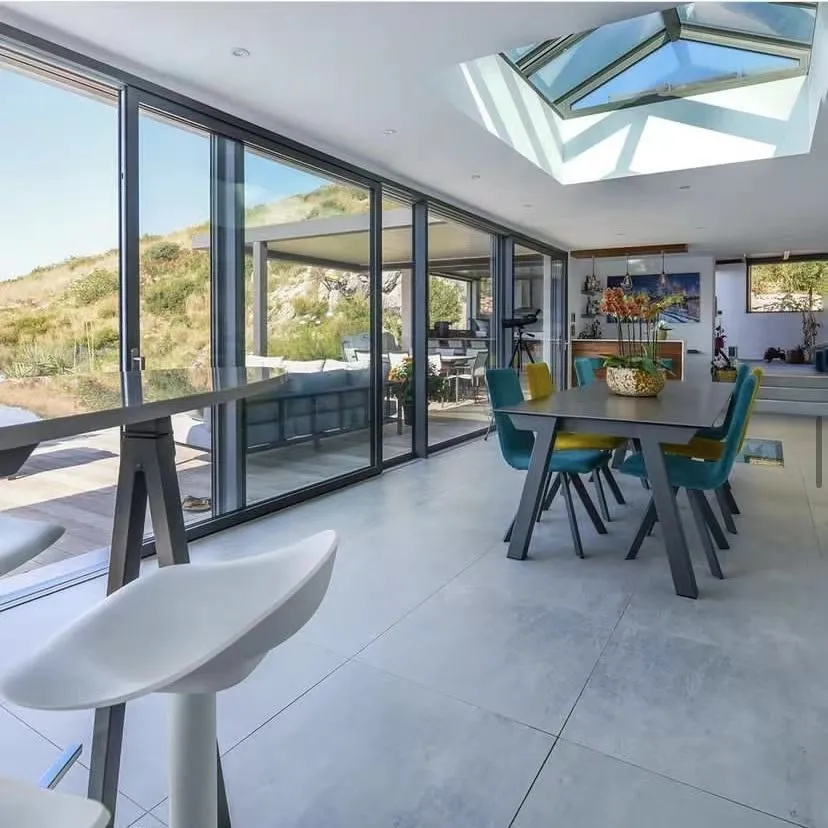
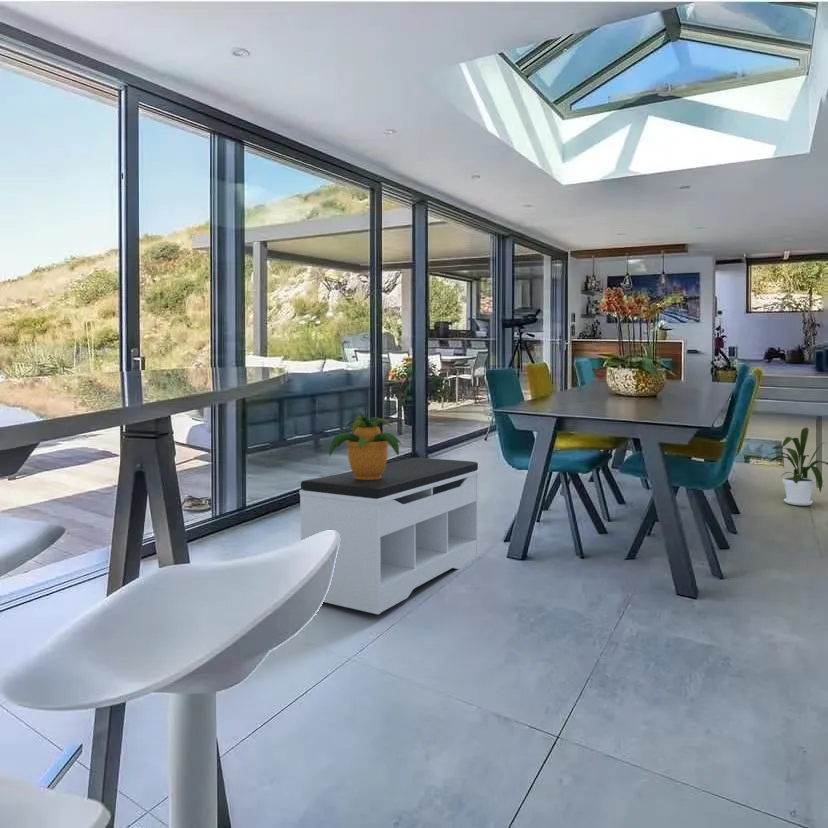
+ potted plant (368, 444)
+ house plant (798, 466)
+ bench (398, 523)
